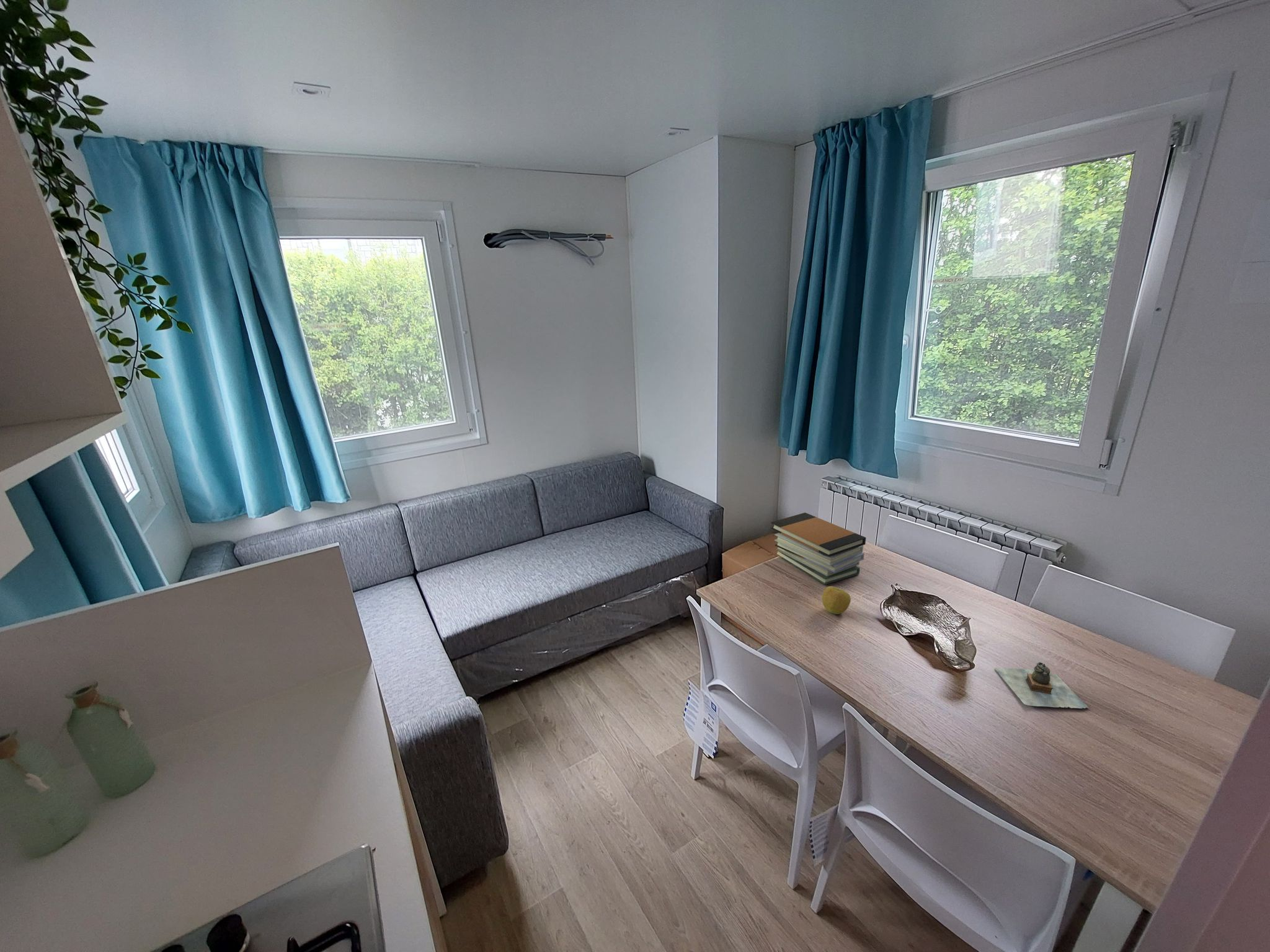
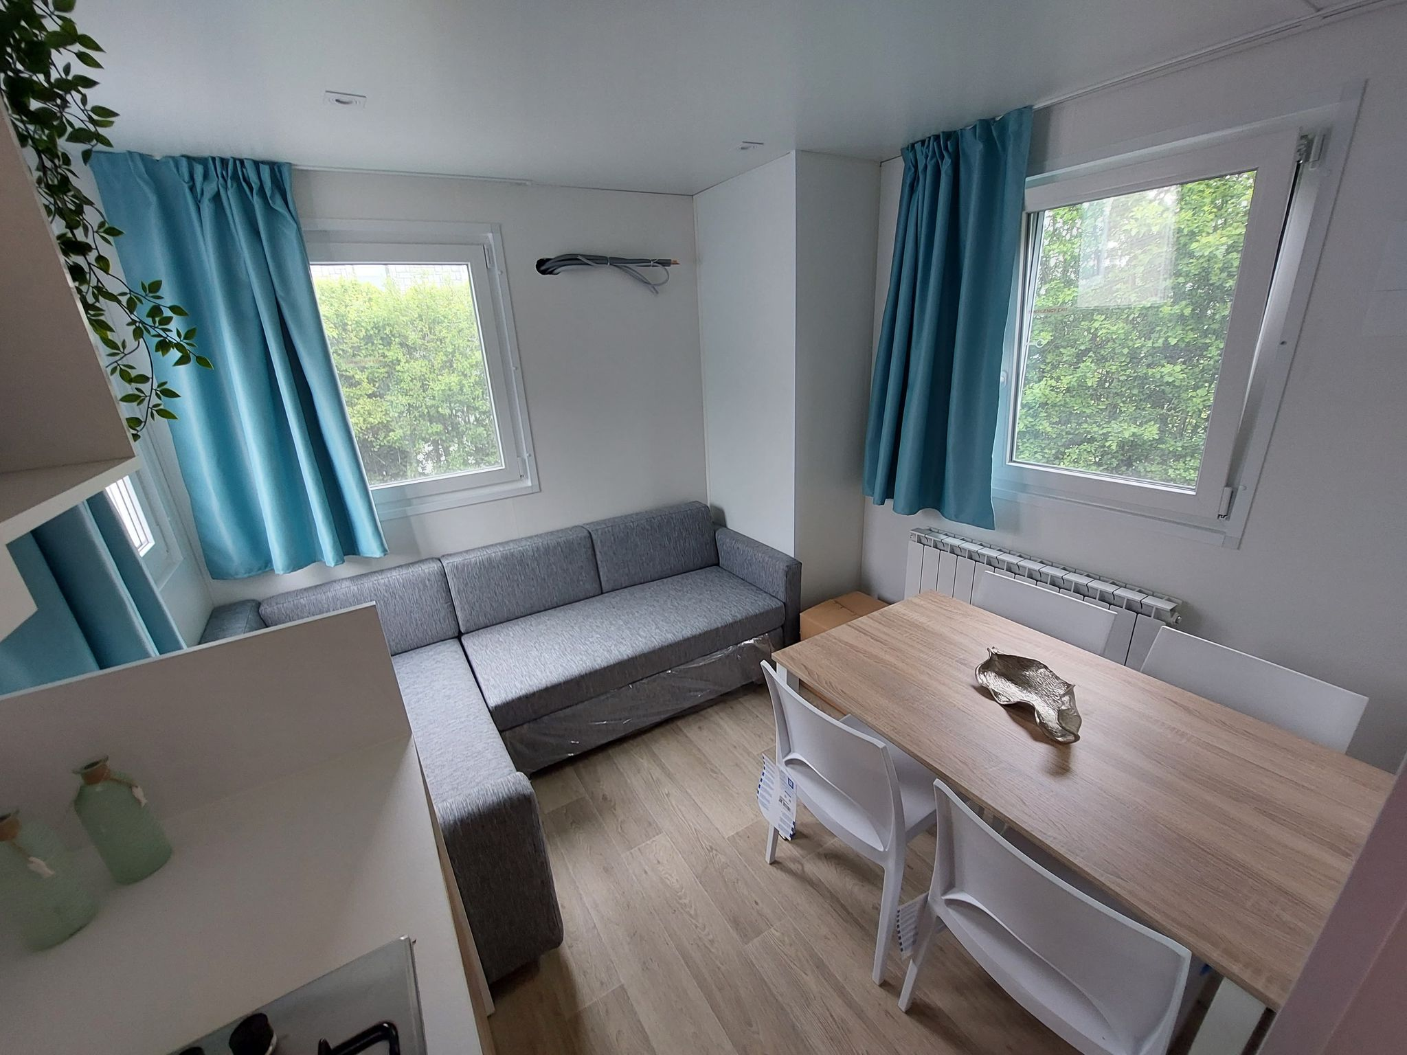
- teapot (1041, 676)
- book stack (816, 547)
- apple (836, 600)
